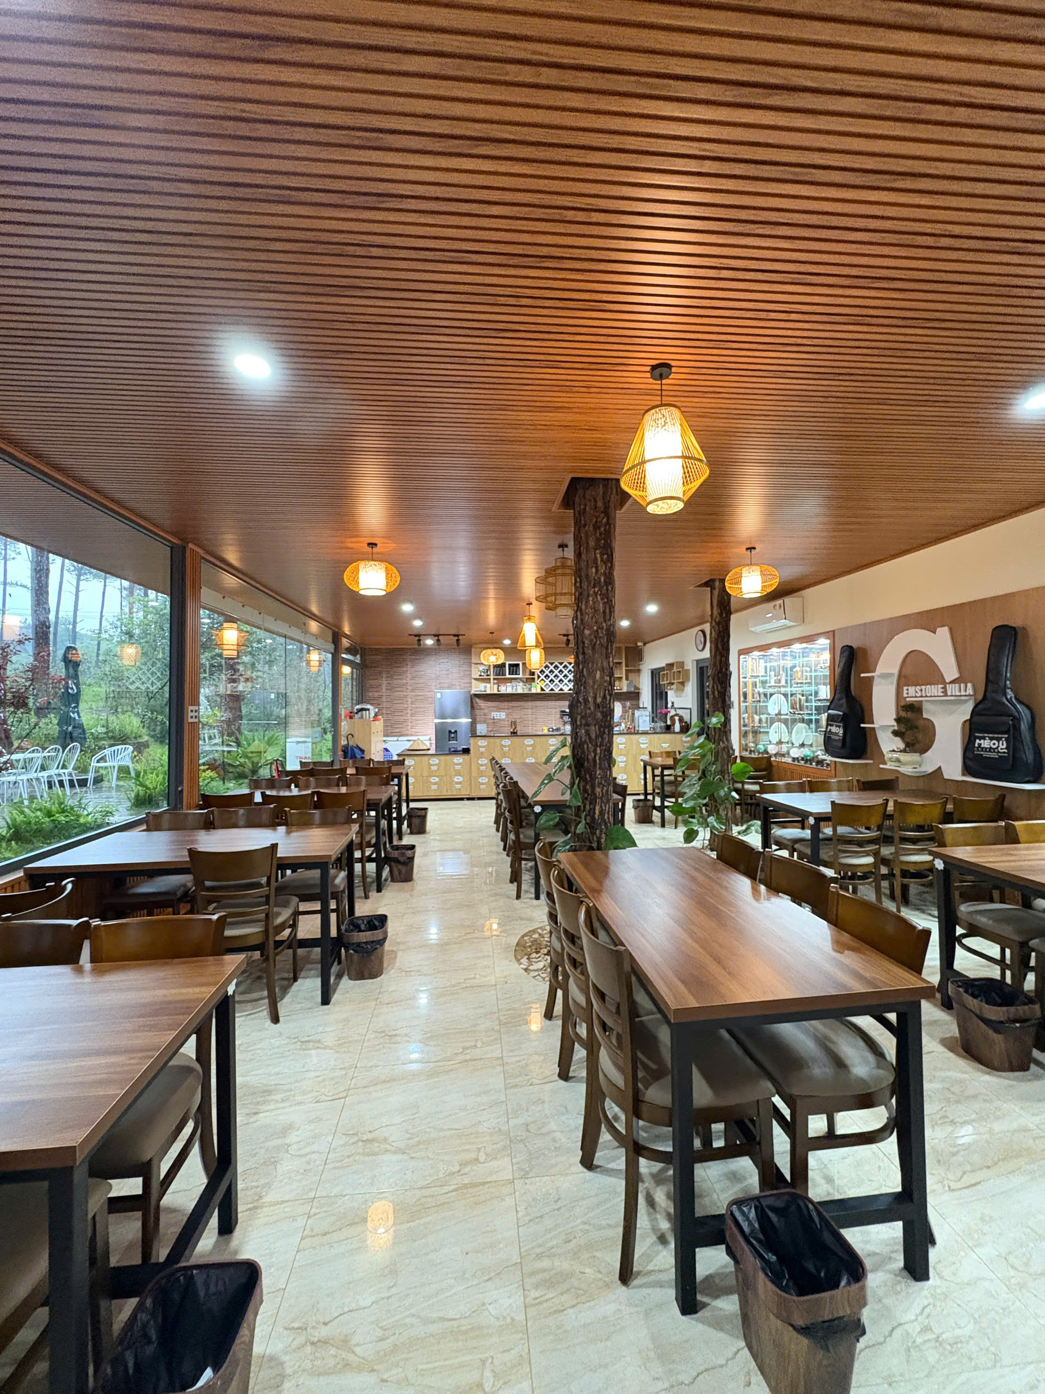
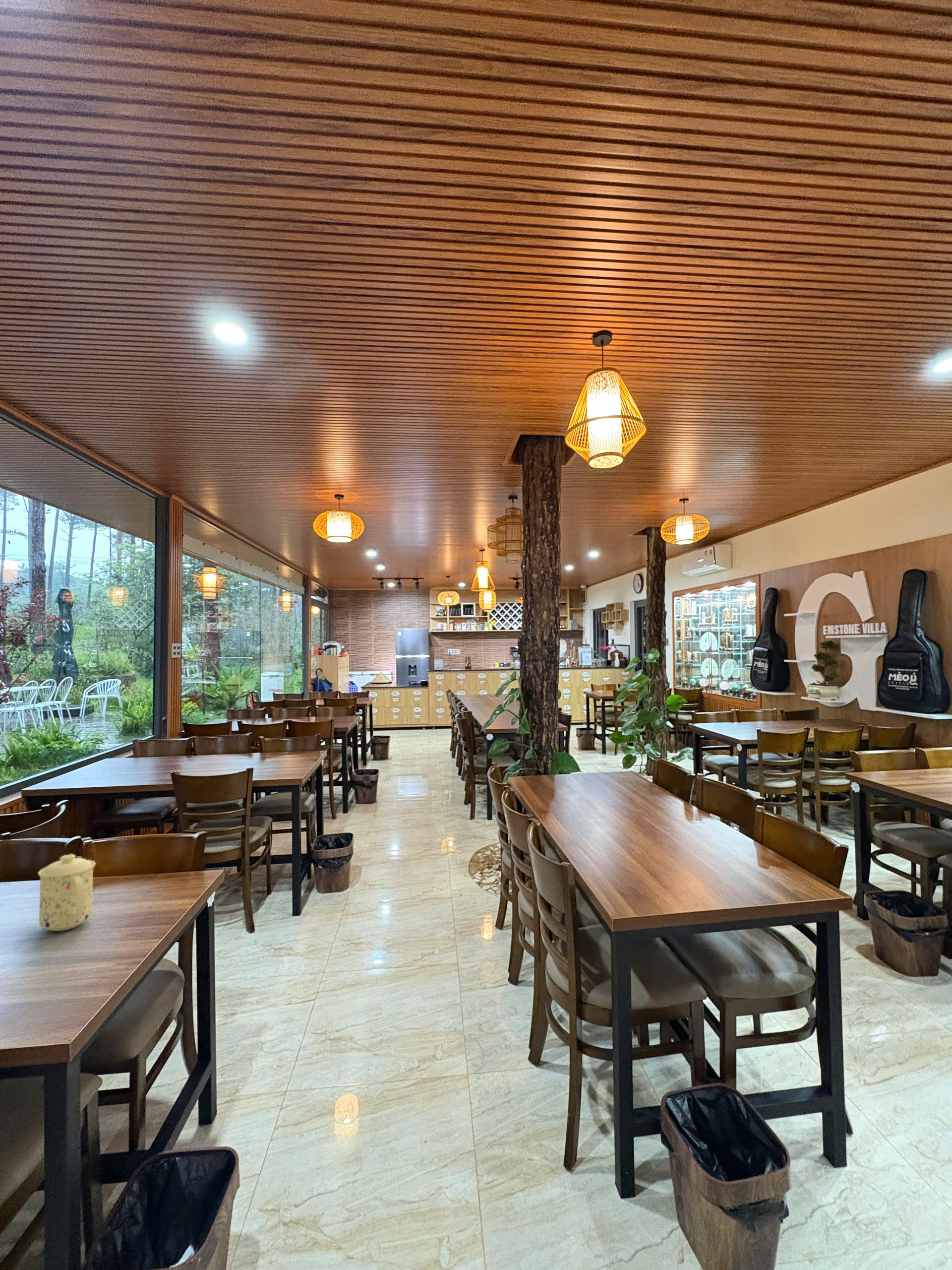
+ mug (68, 891)
